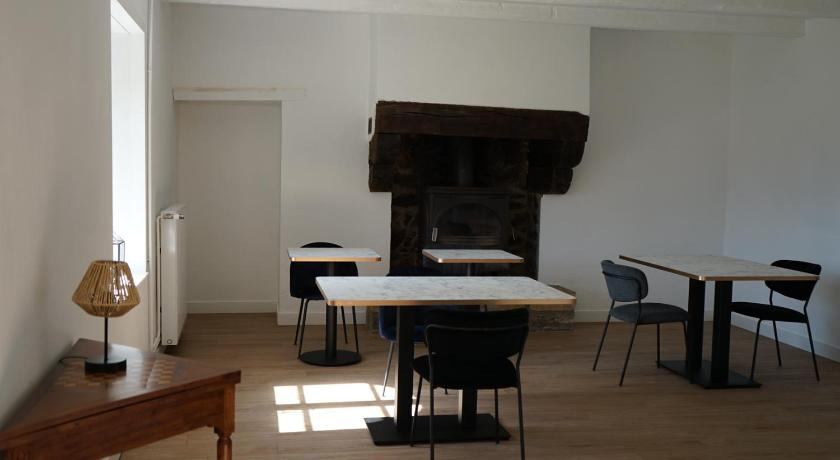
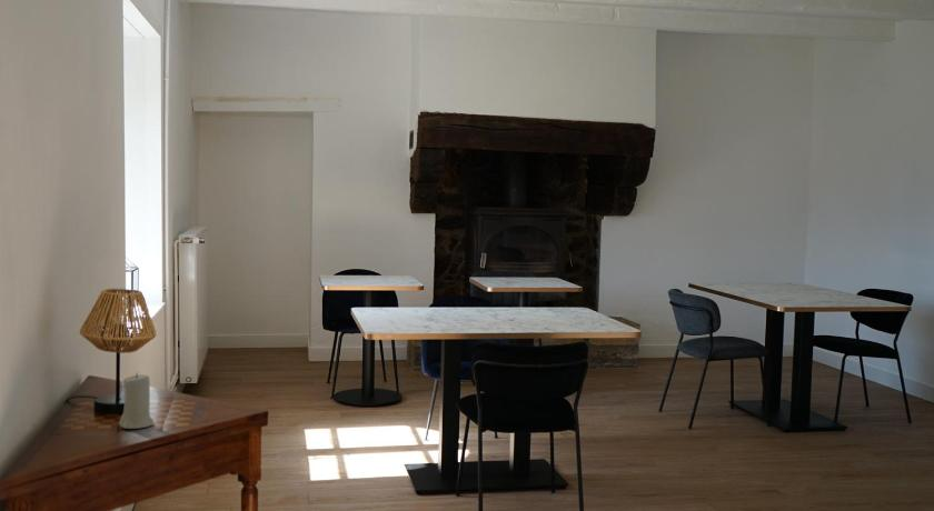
+ candle (137, 399)
